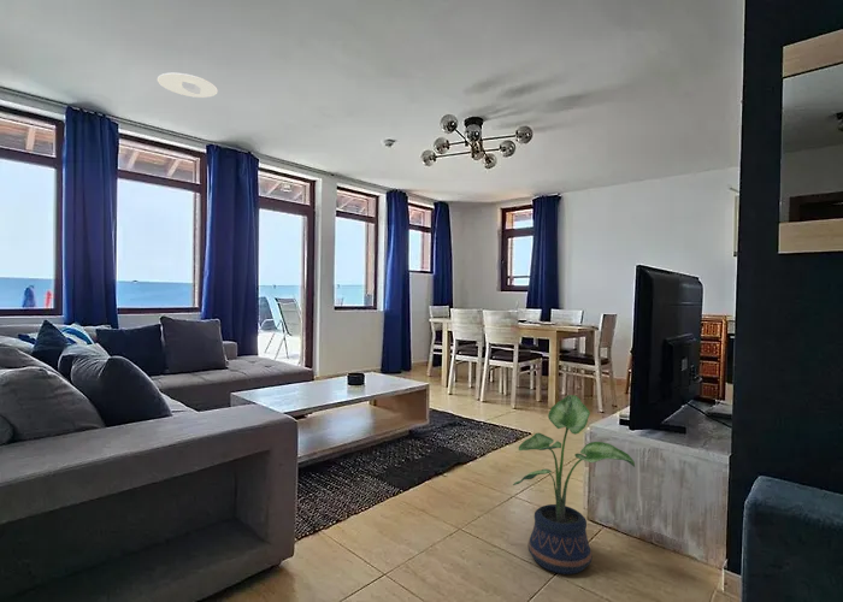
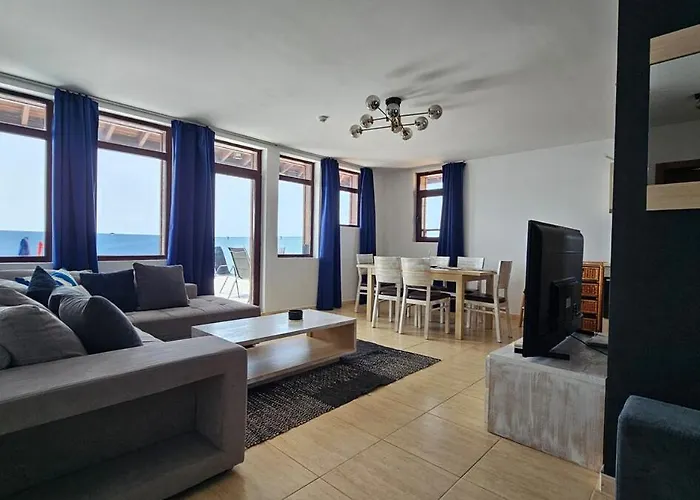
- recessed light (188, 83)
- potted plant (567, 482)
